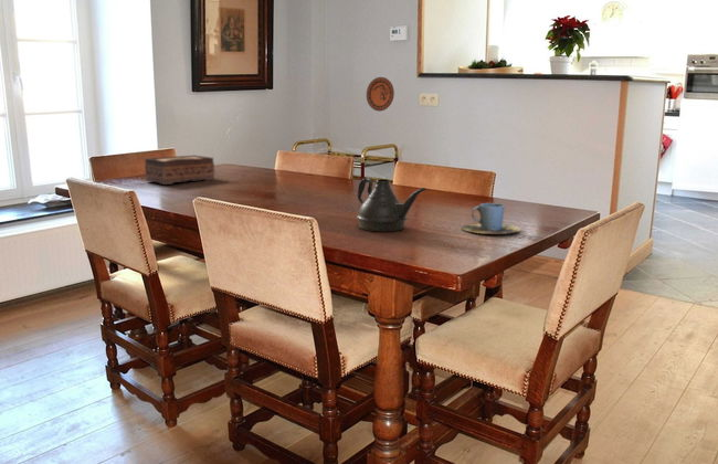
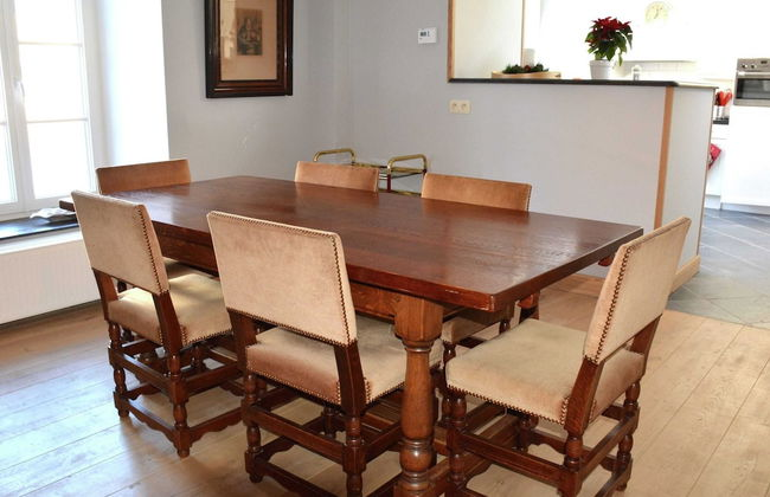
- cup (492, 217)
- tissue box (180, 169)
- decorative plate (380, 94)
- teapot (389, 204)
